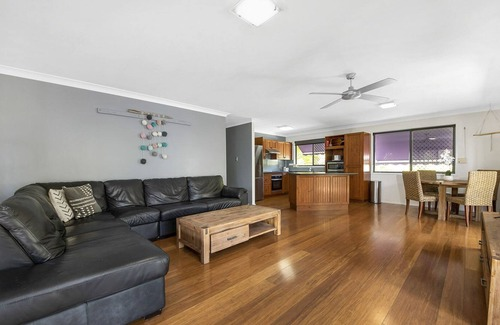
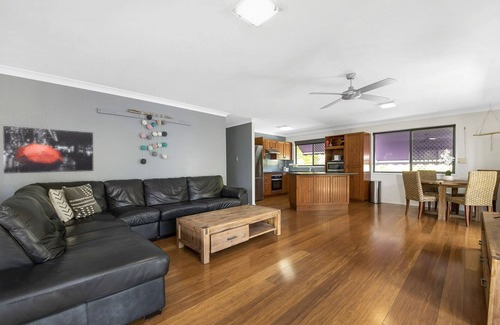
+ wall art (53, 150)
